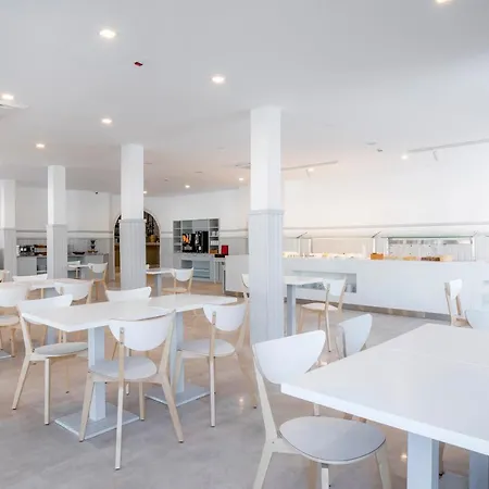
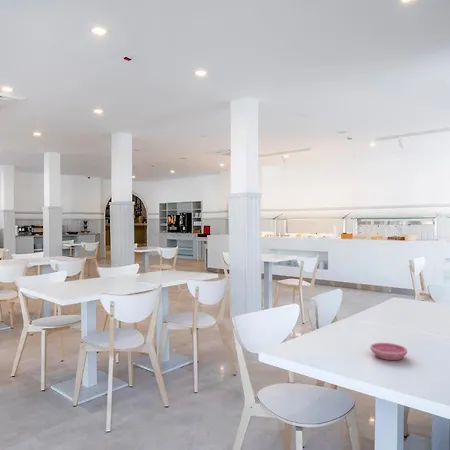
+ saucer (388, 351)
